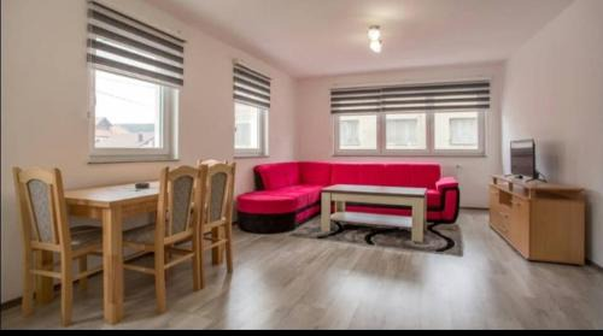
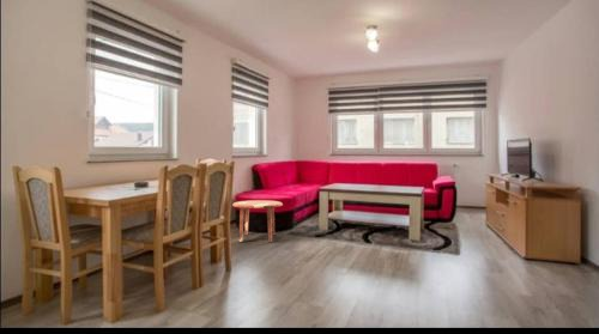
+ side table (248, 218)
